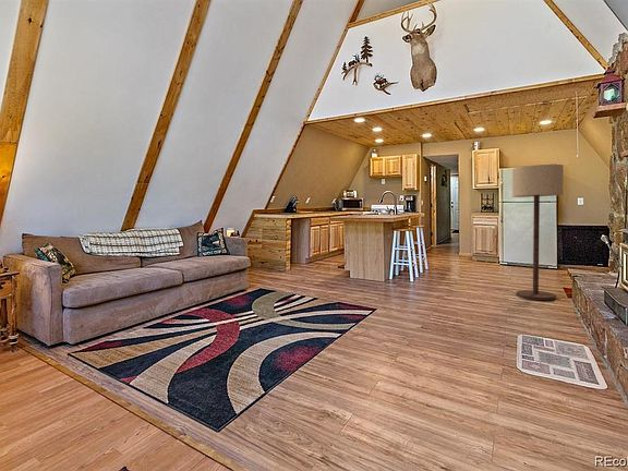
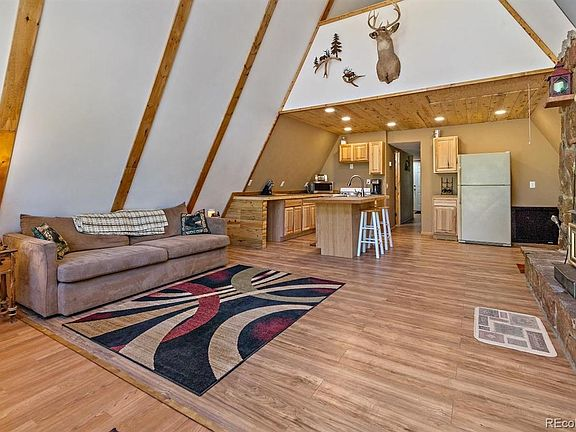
- floor lamp (535, 232)
